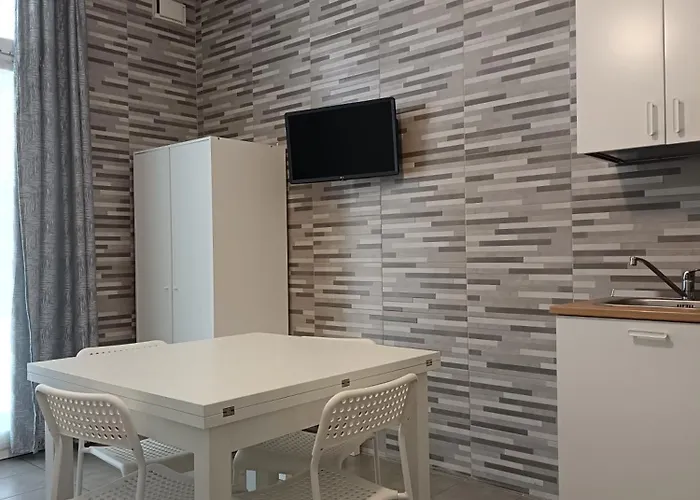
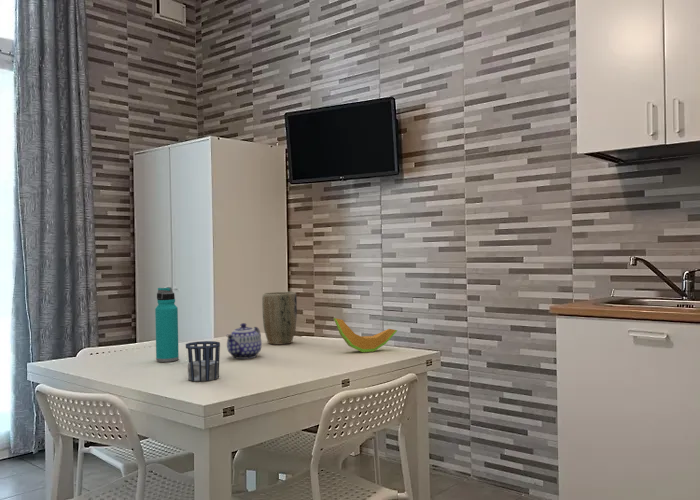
+ plant pot (280, 317)
+ teapot (244, 340)
+ cantaloupe slice (366, 336)
+ cup (203, 360)
+ water bottle (166, 323)
